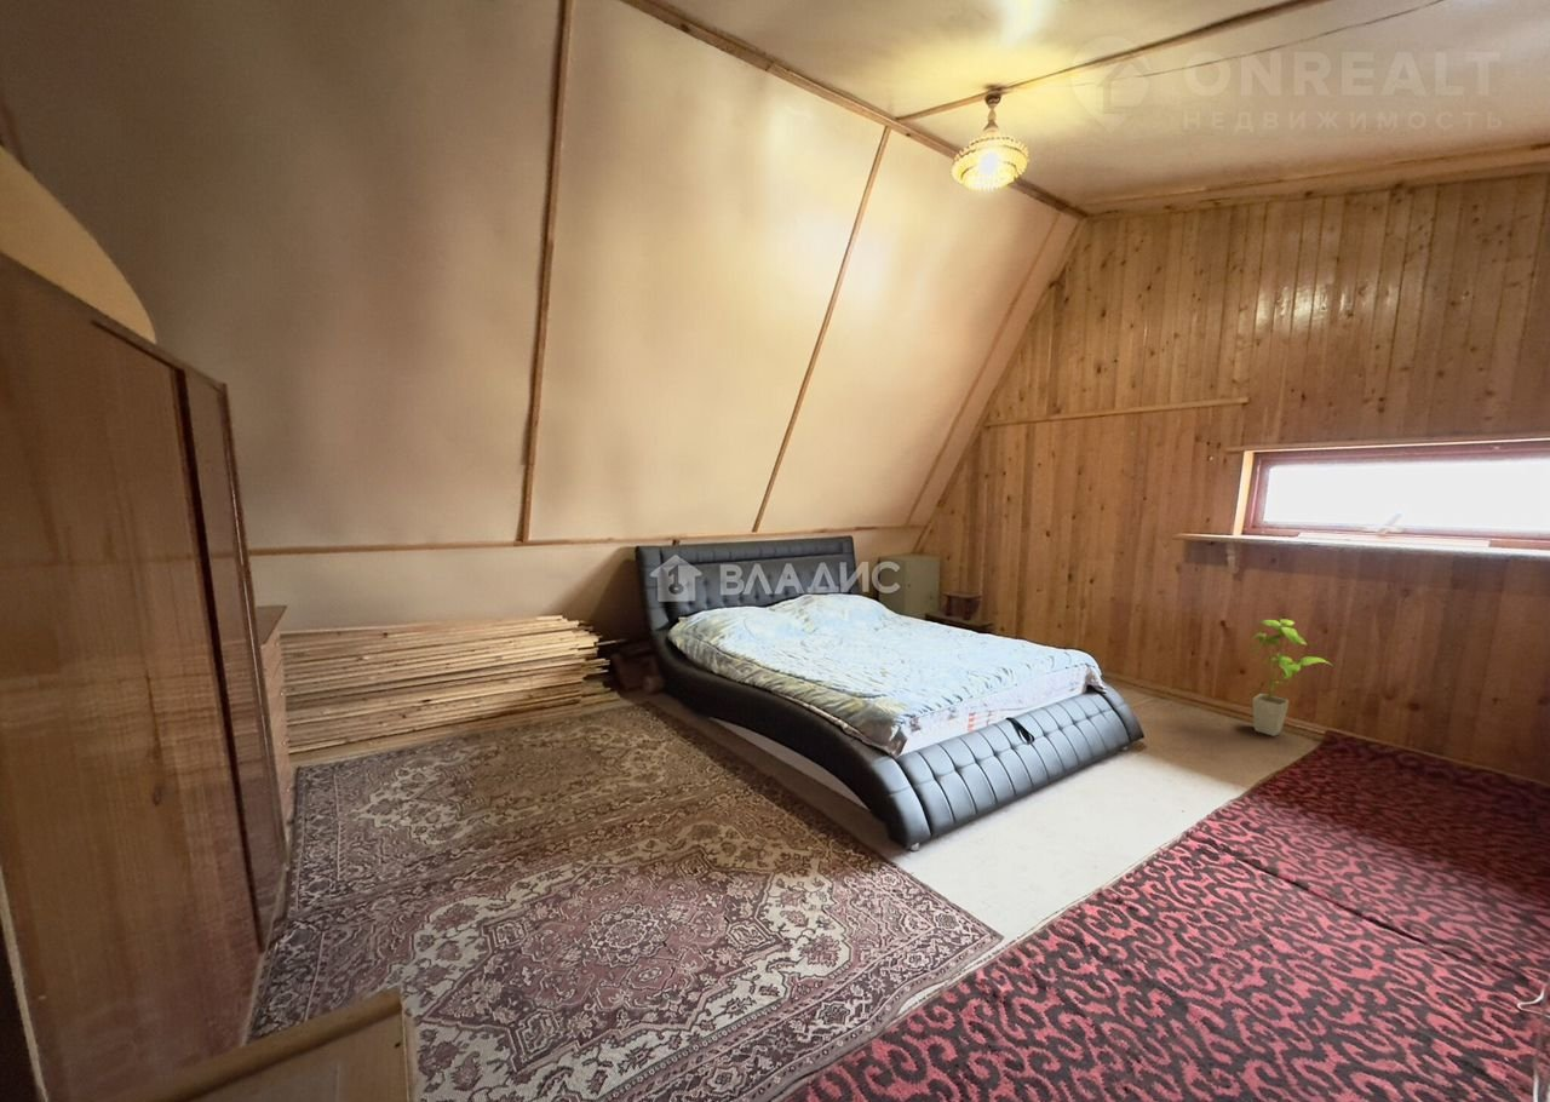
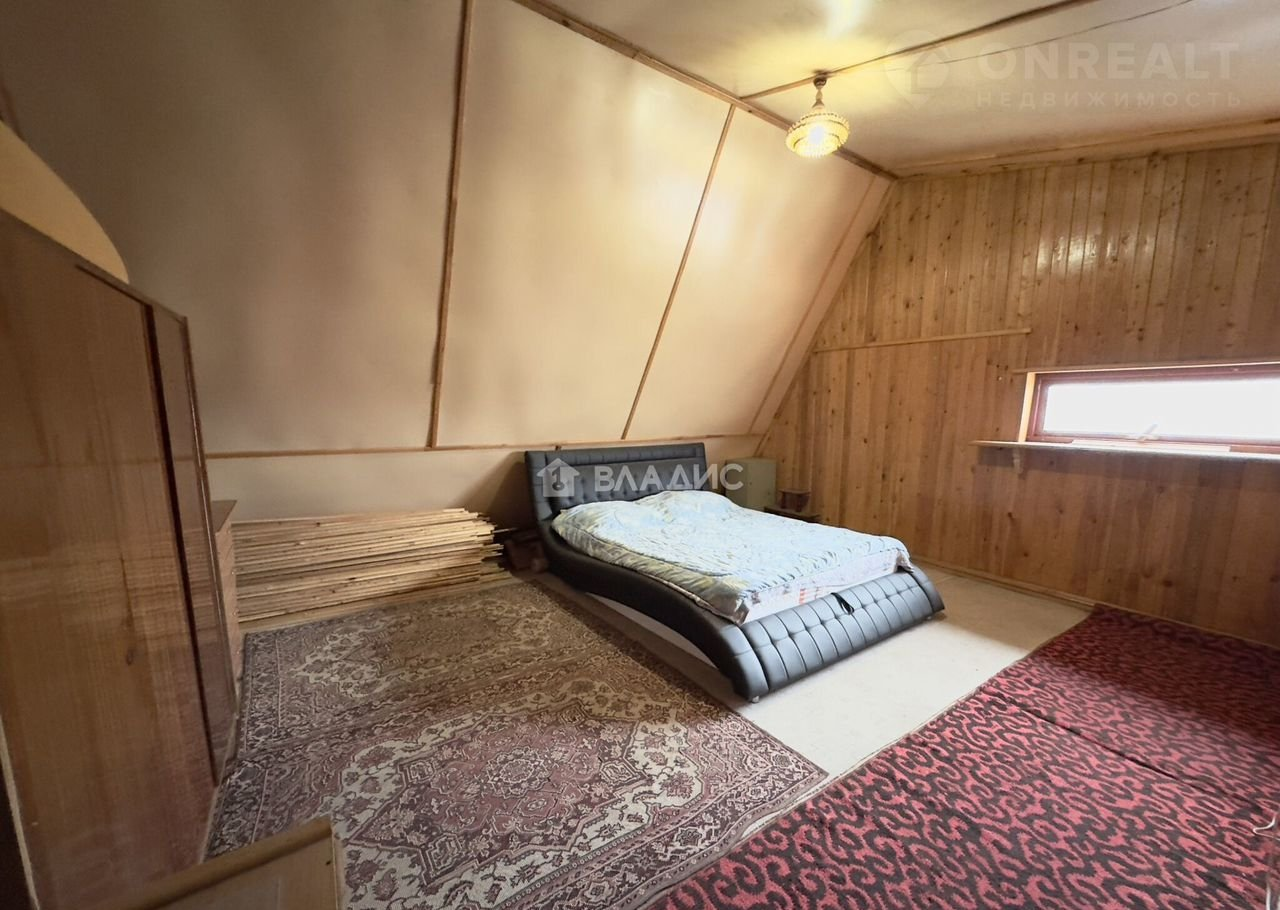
- house plant (1281, 678)
